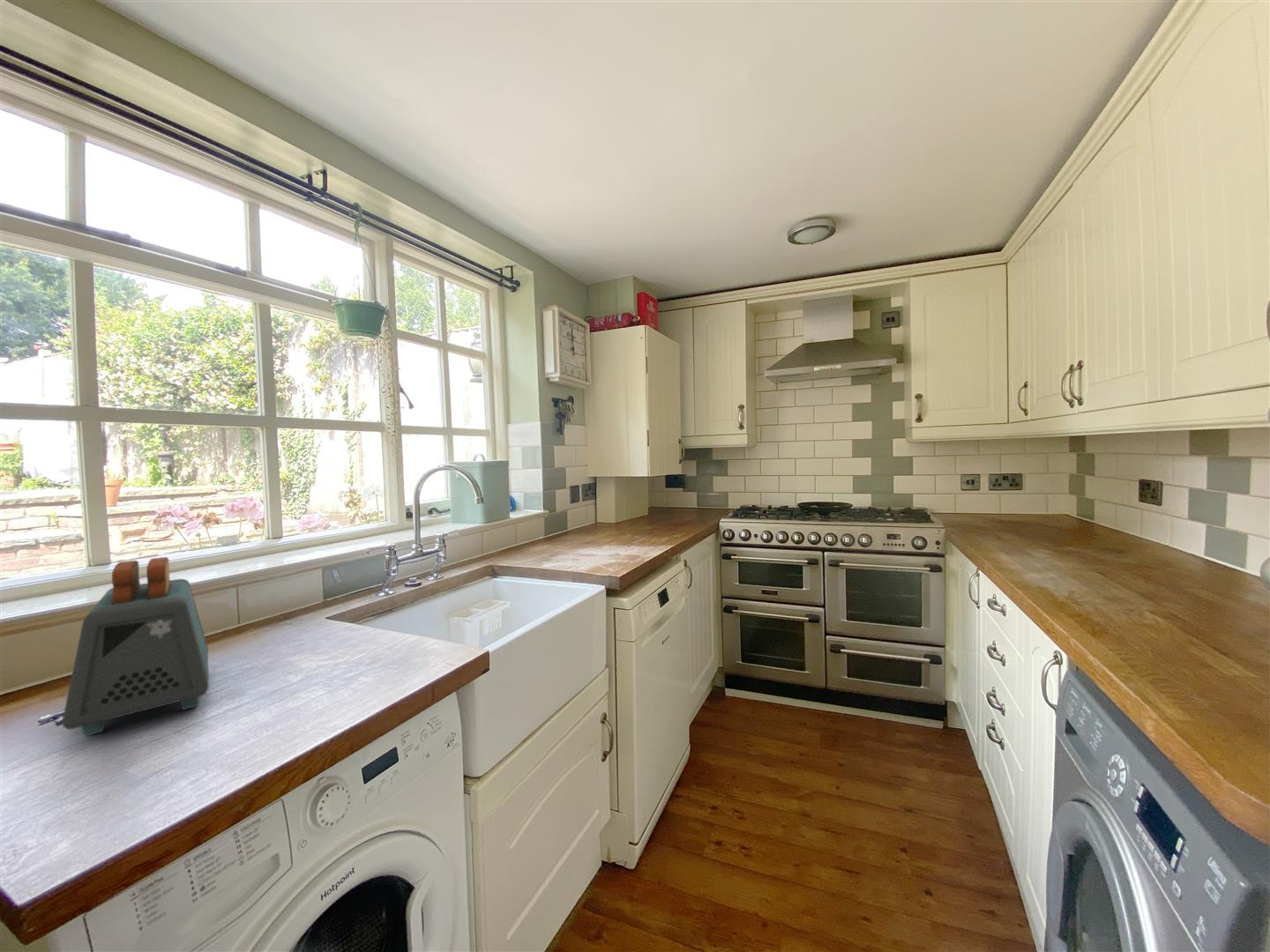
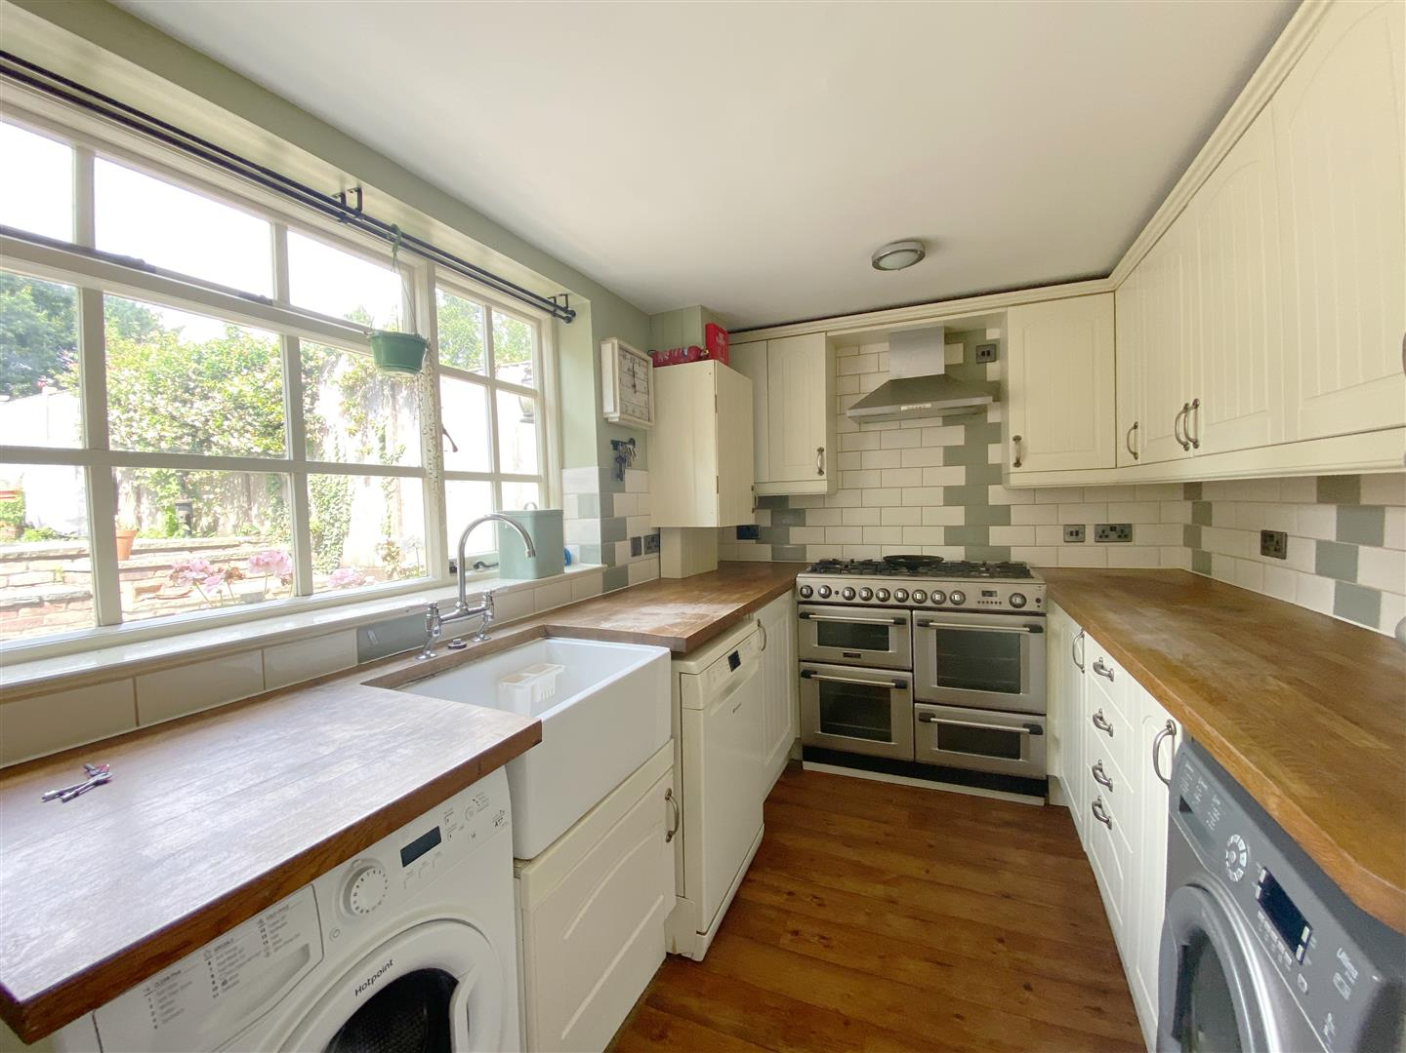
- toaster (145, 631)
